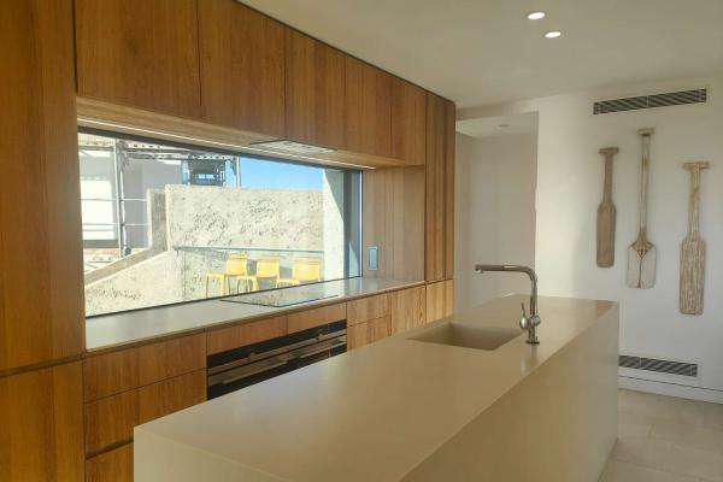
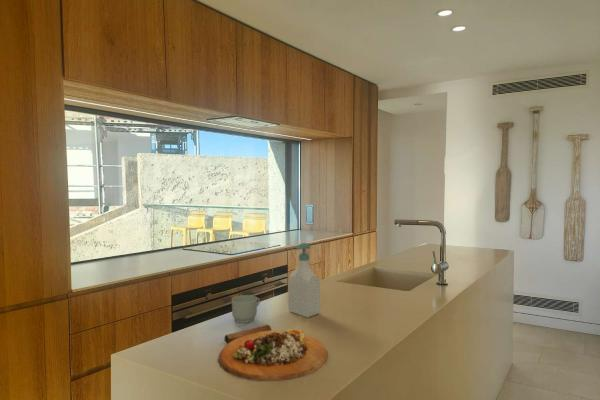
+ cutting board (271, 340)
+ mug (247, 308)
+ soap bottle (302, 278)
